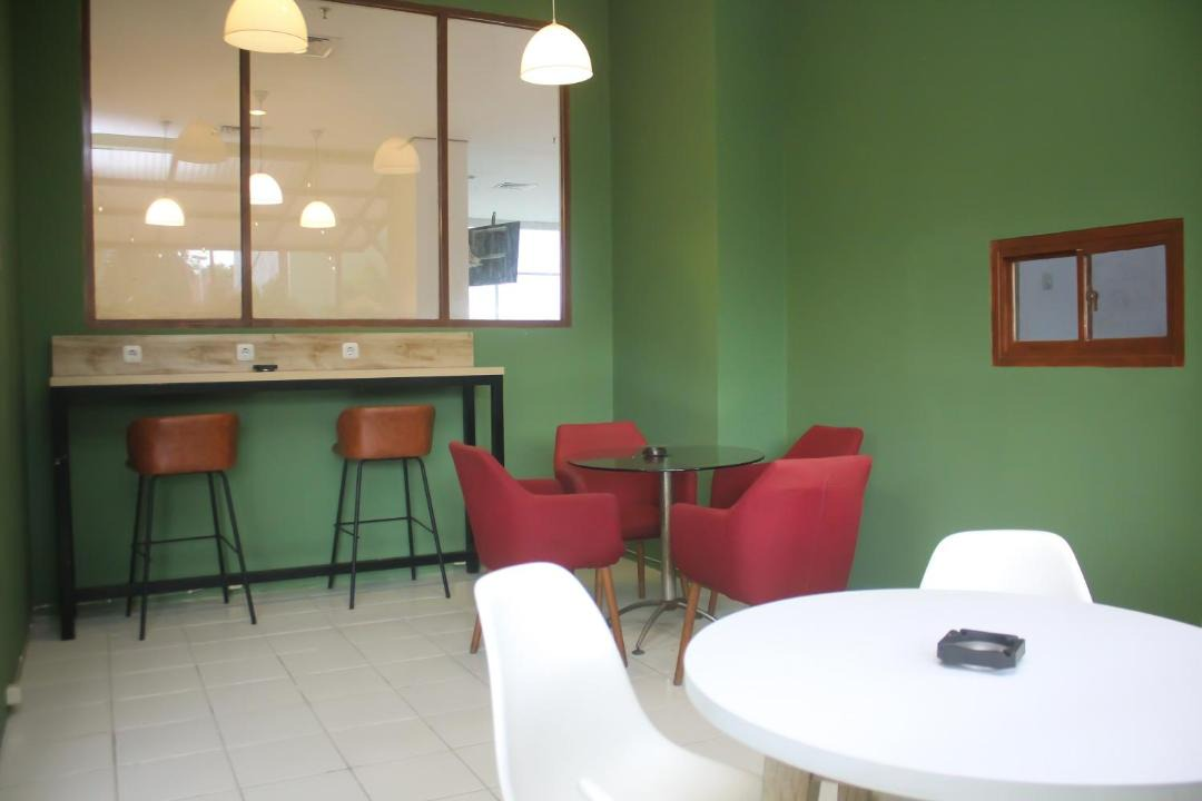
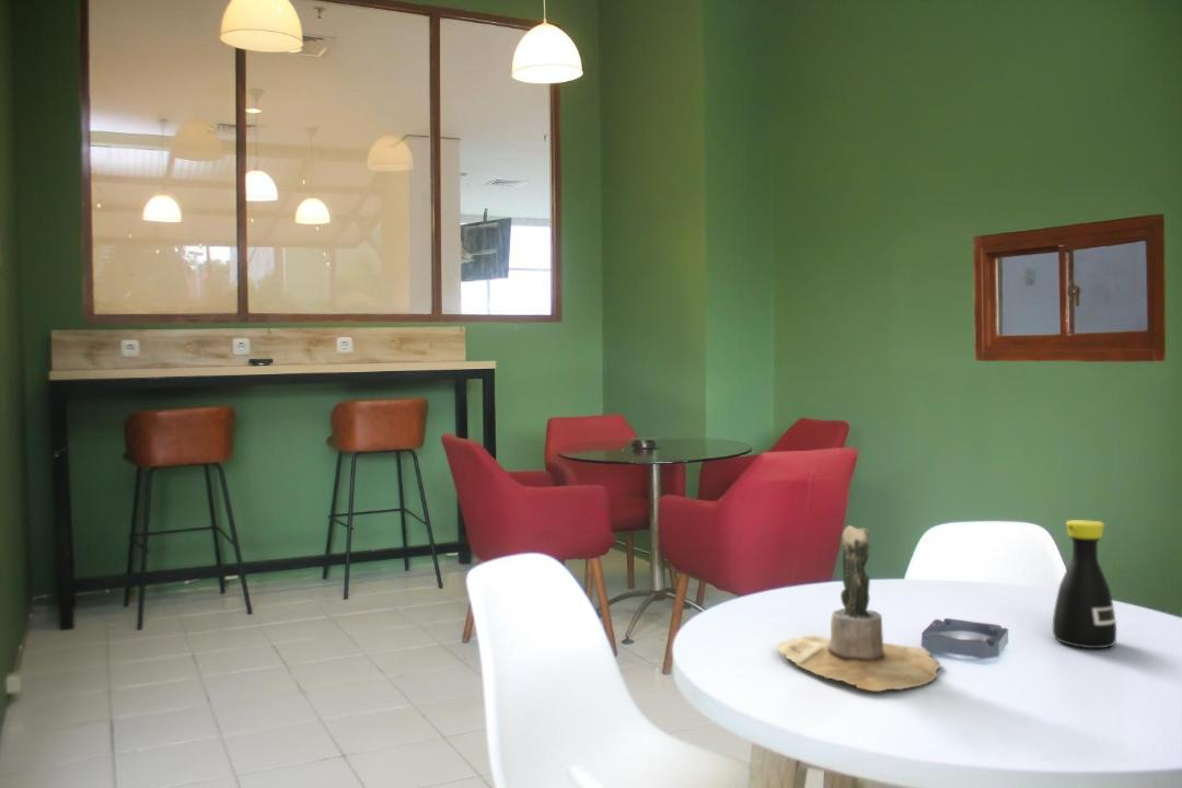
+ potted cactus (858, 596)
+ bottle (1085, 581)
